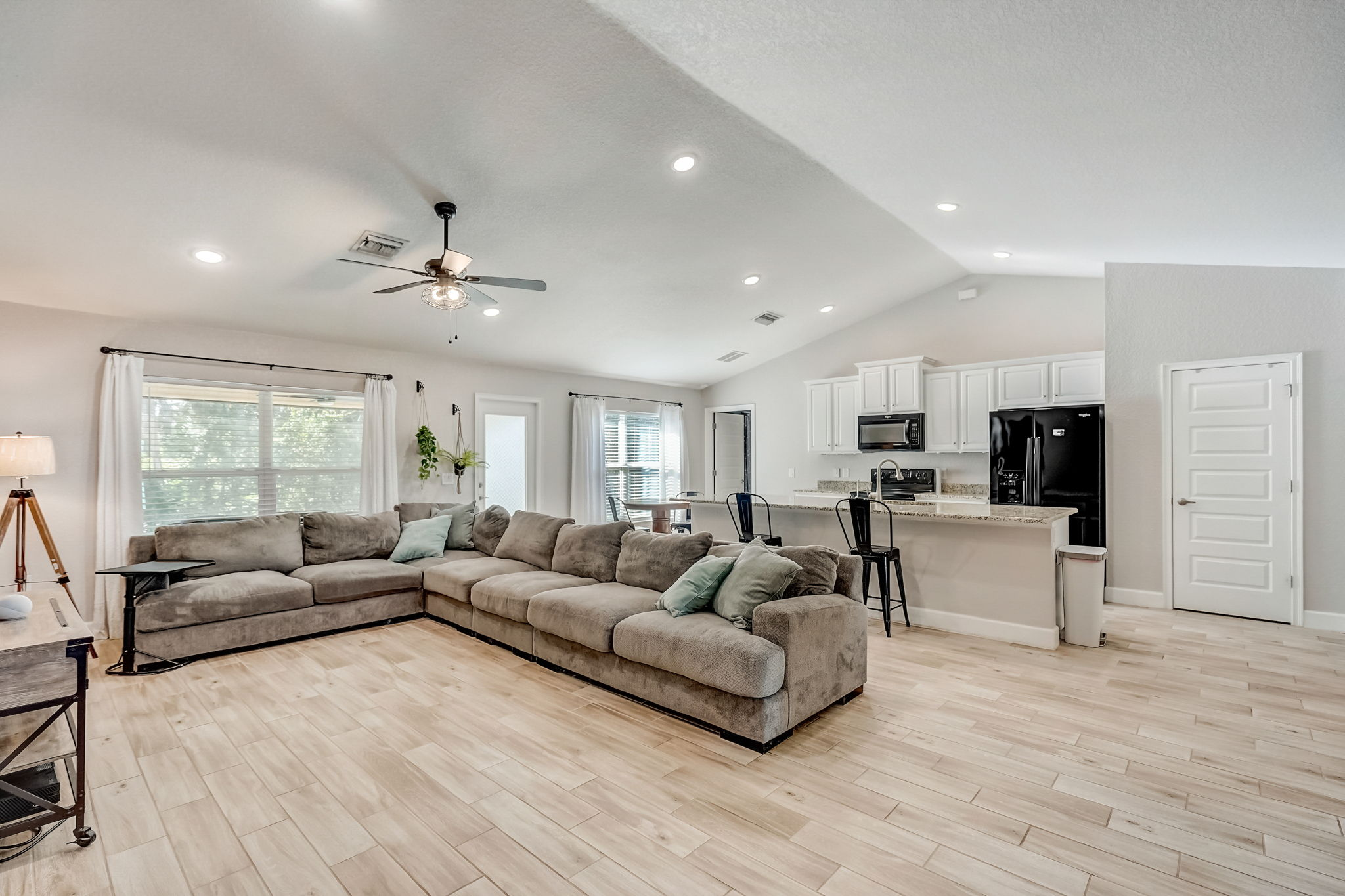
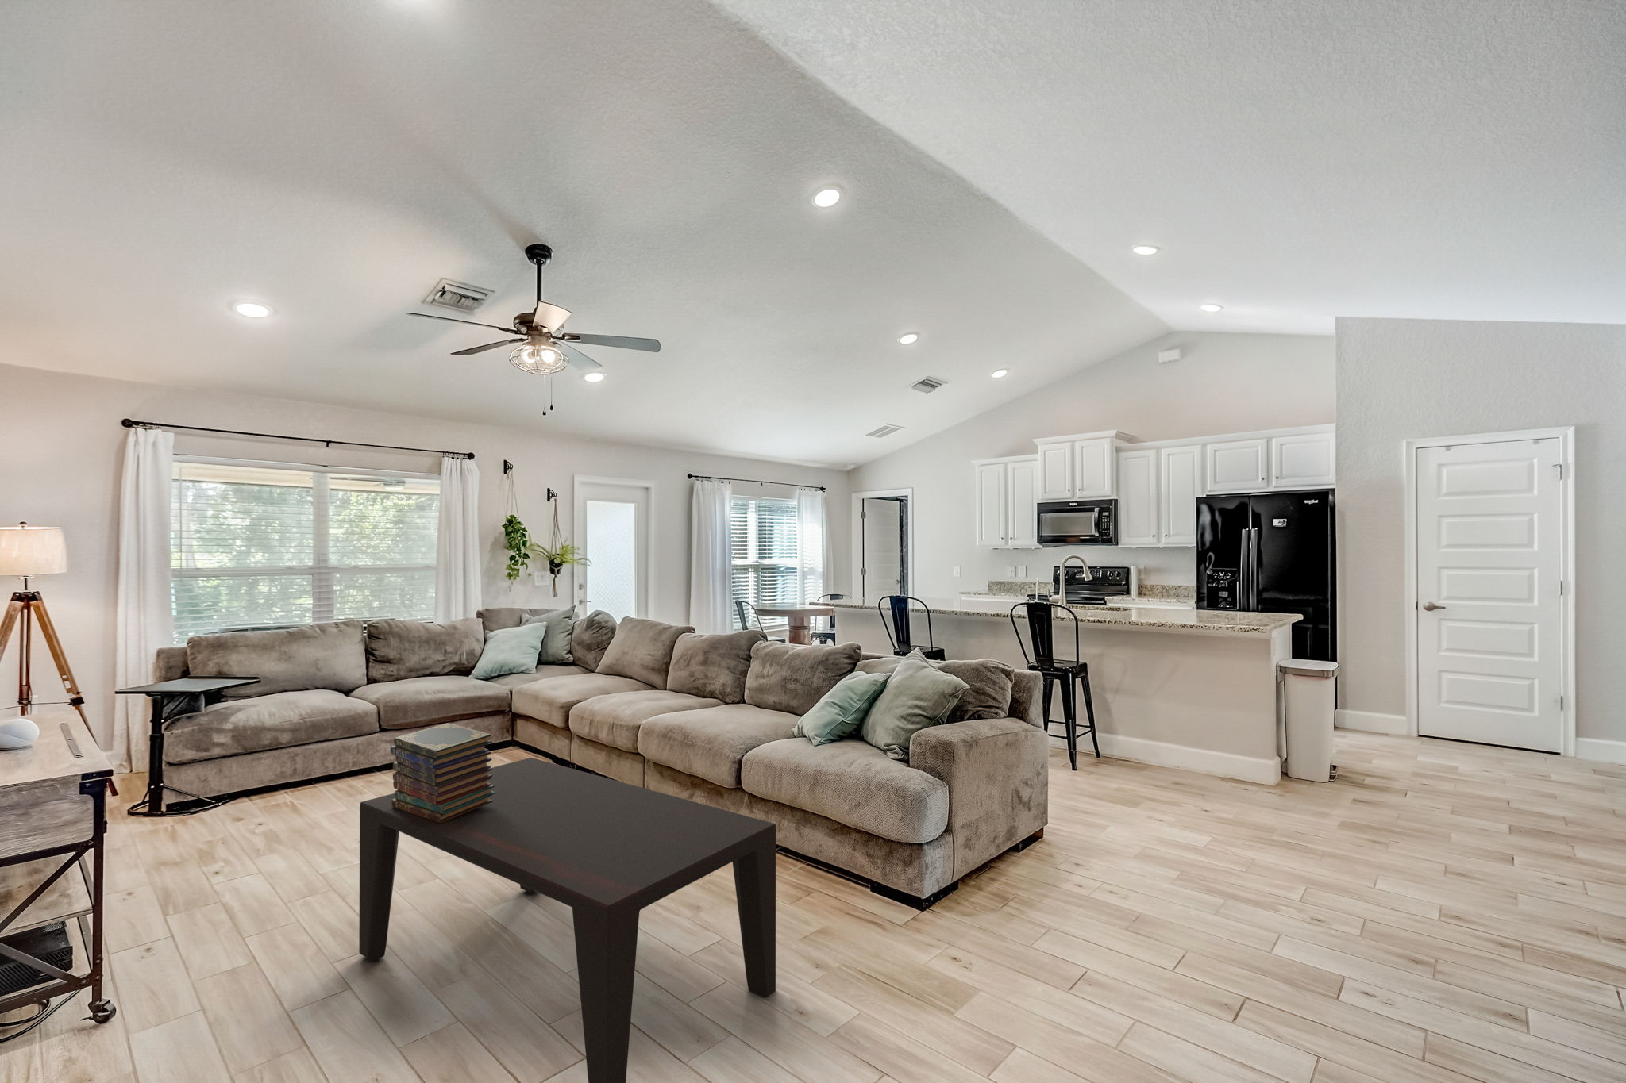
+ coffee table (559, 892)
+ book stack (446, 771)
